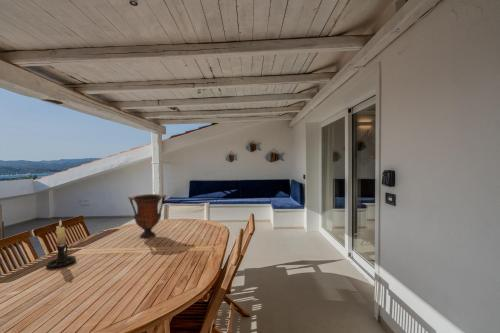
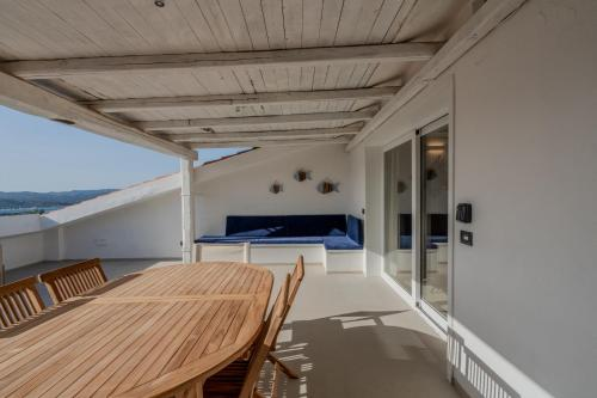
- candle holder (62, 240)
- vase (148, 216)
